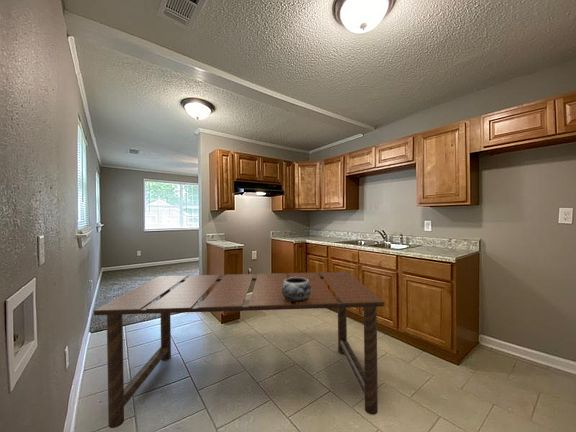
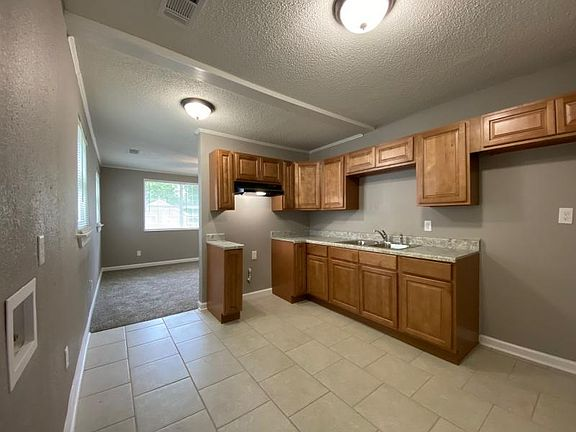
- dining table (250, 310)
- decorative bowl (296, 288)
